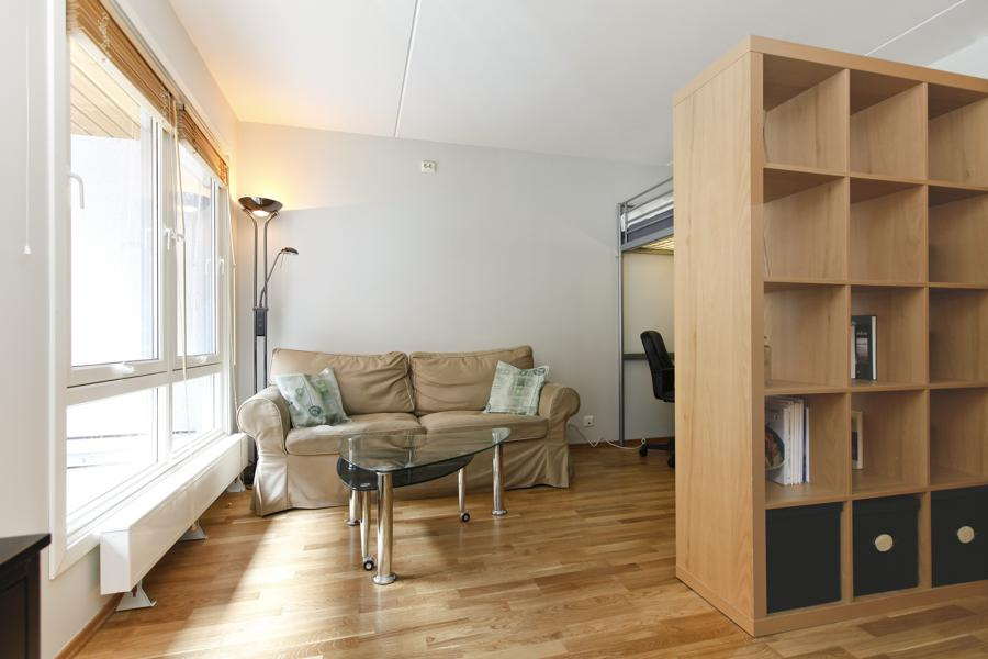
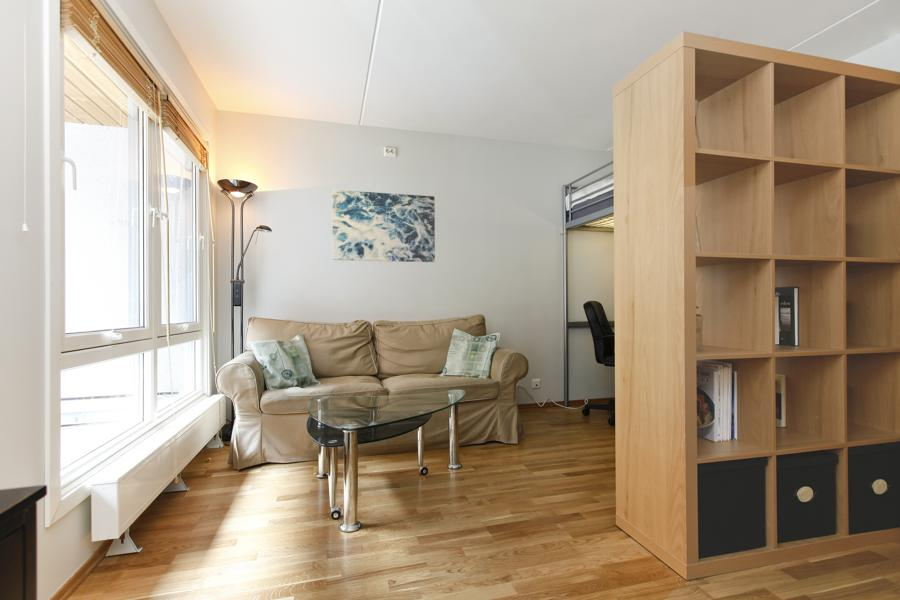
+ wall art (385, 227)
